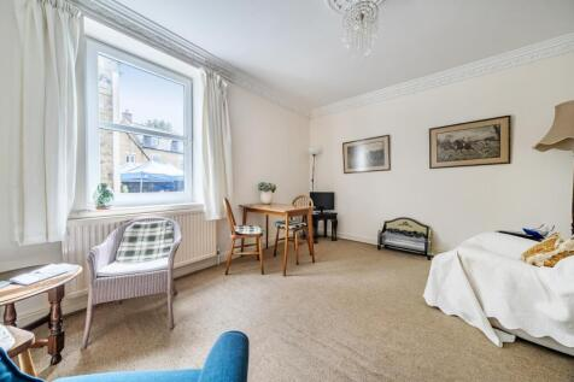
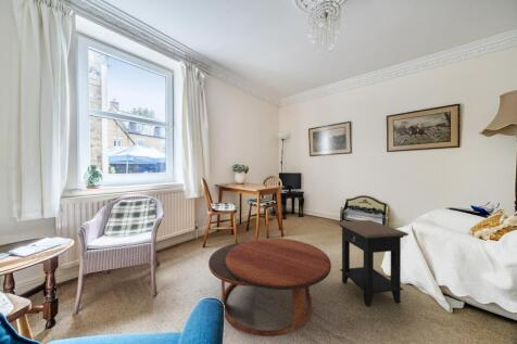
+ coffee table (267, 276)
+ side table (368, 258)
